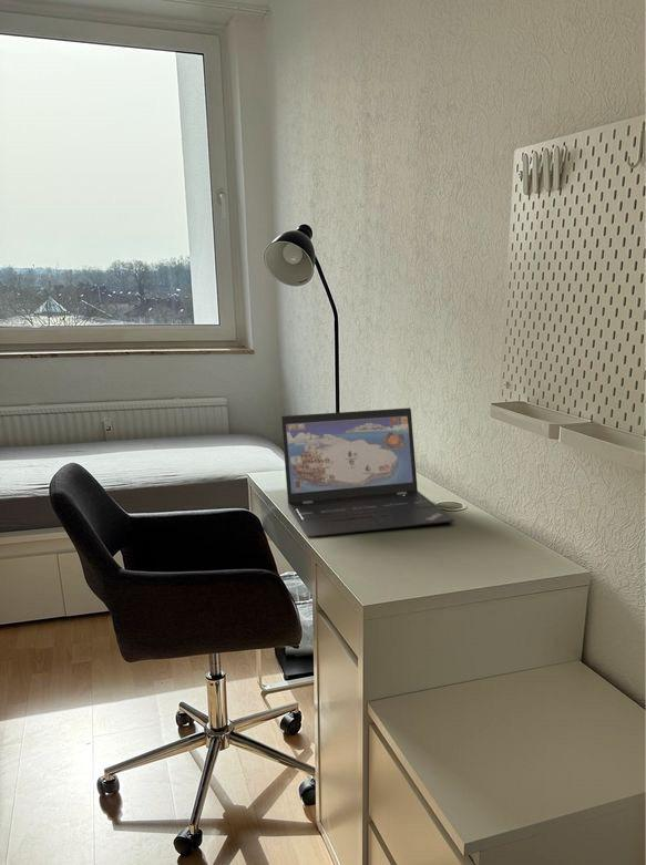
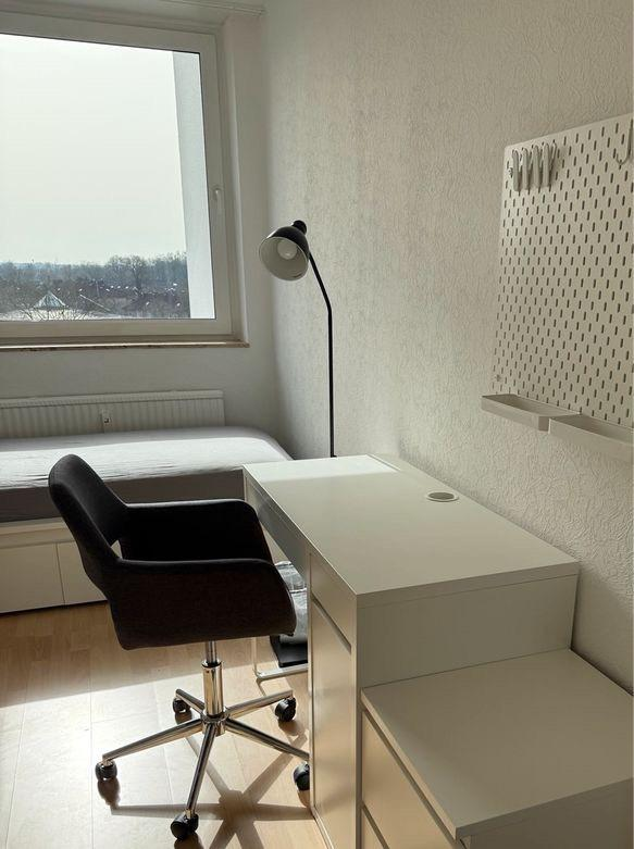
- laptop (363, 467)
